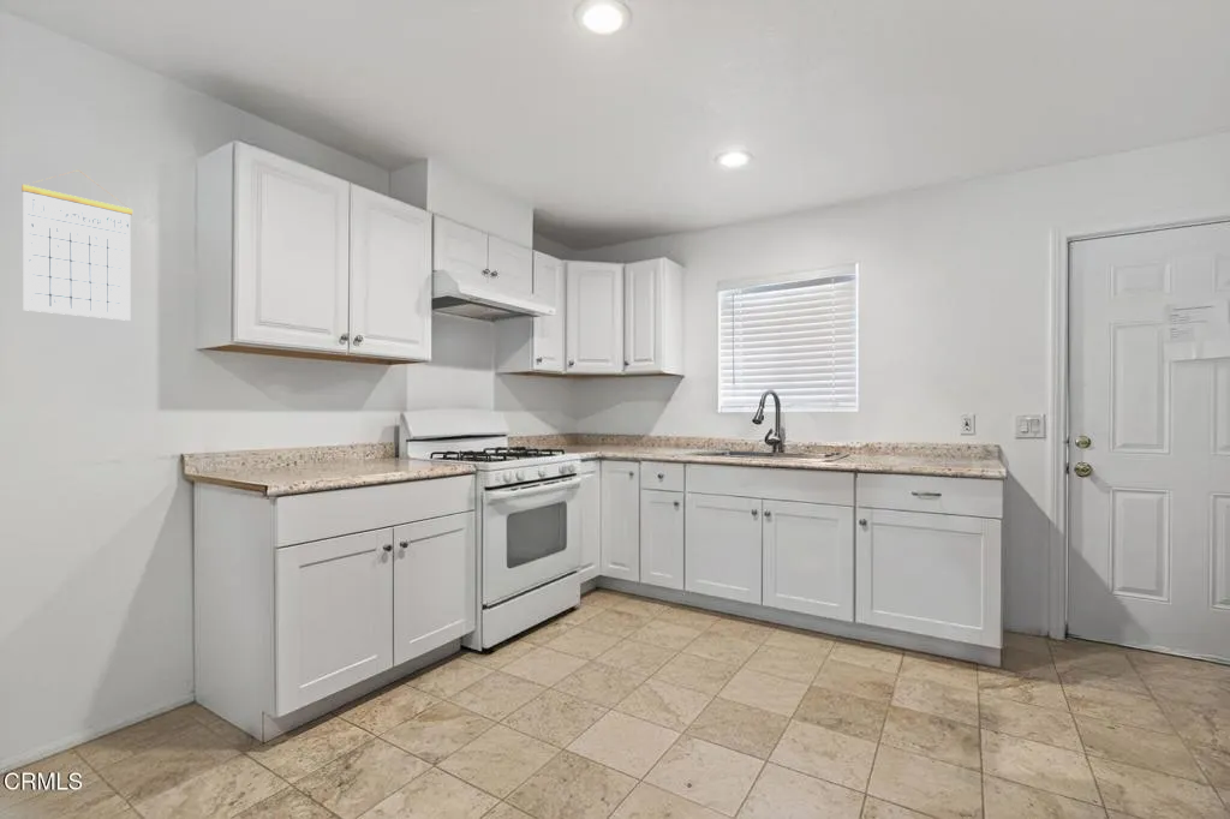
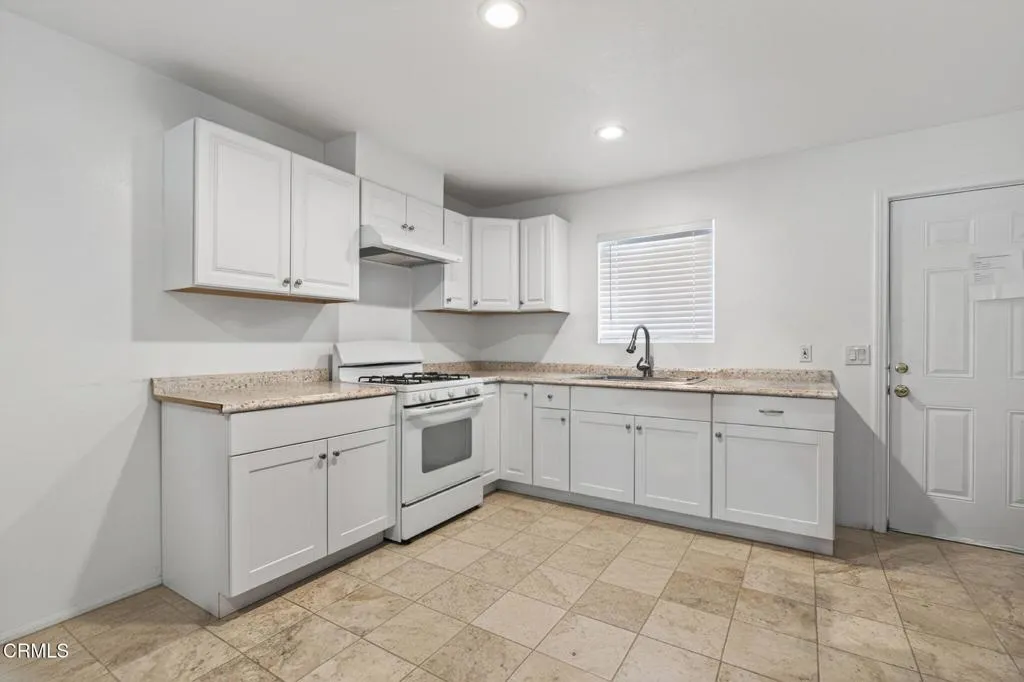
- calendar (79, 241)
